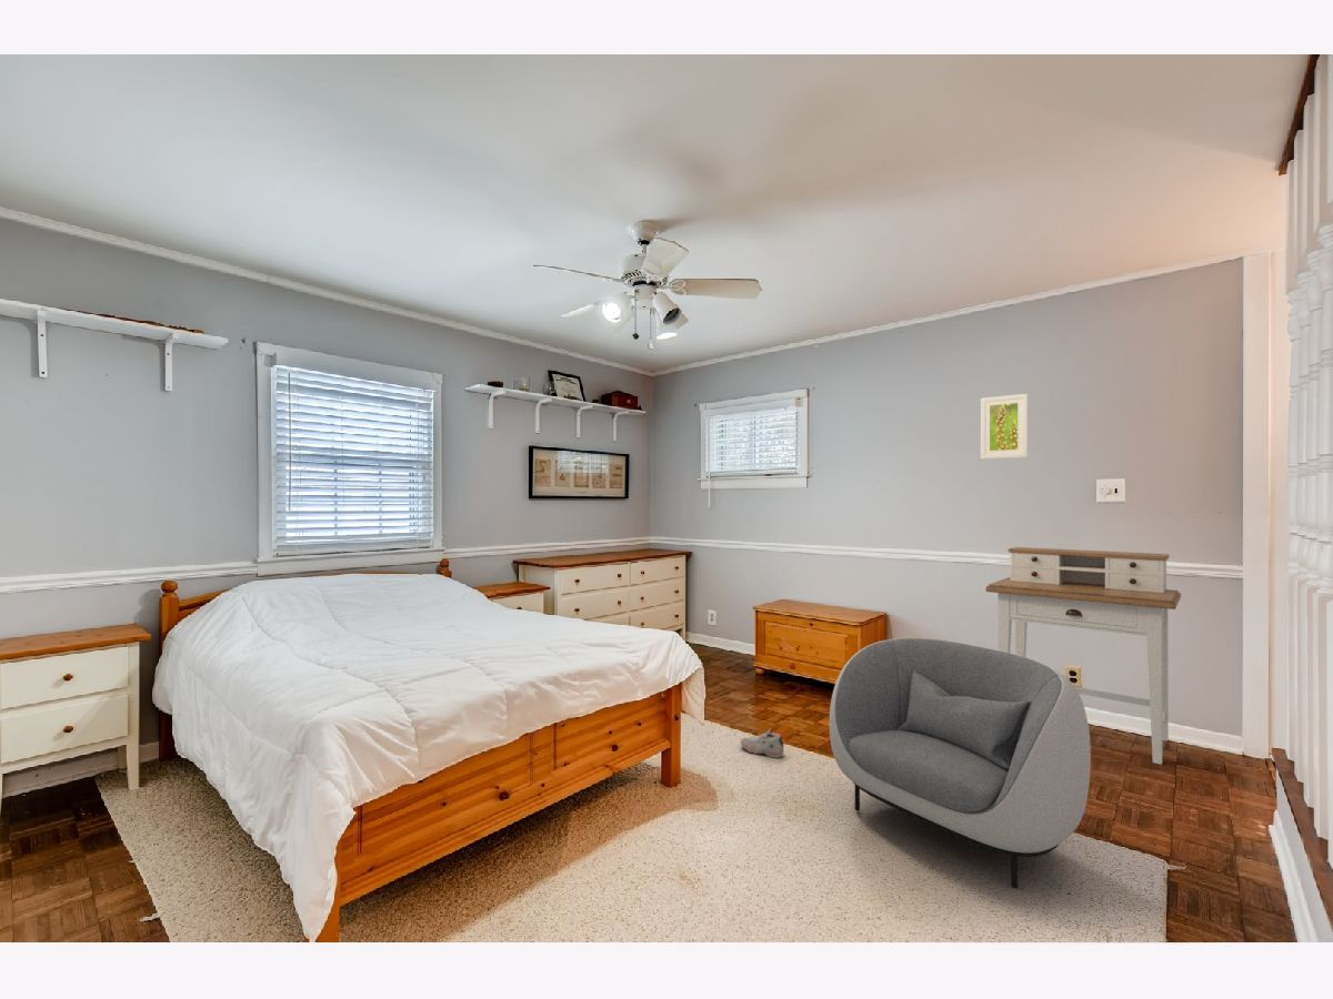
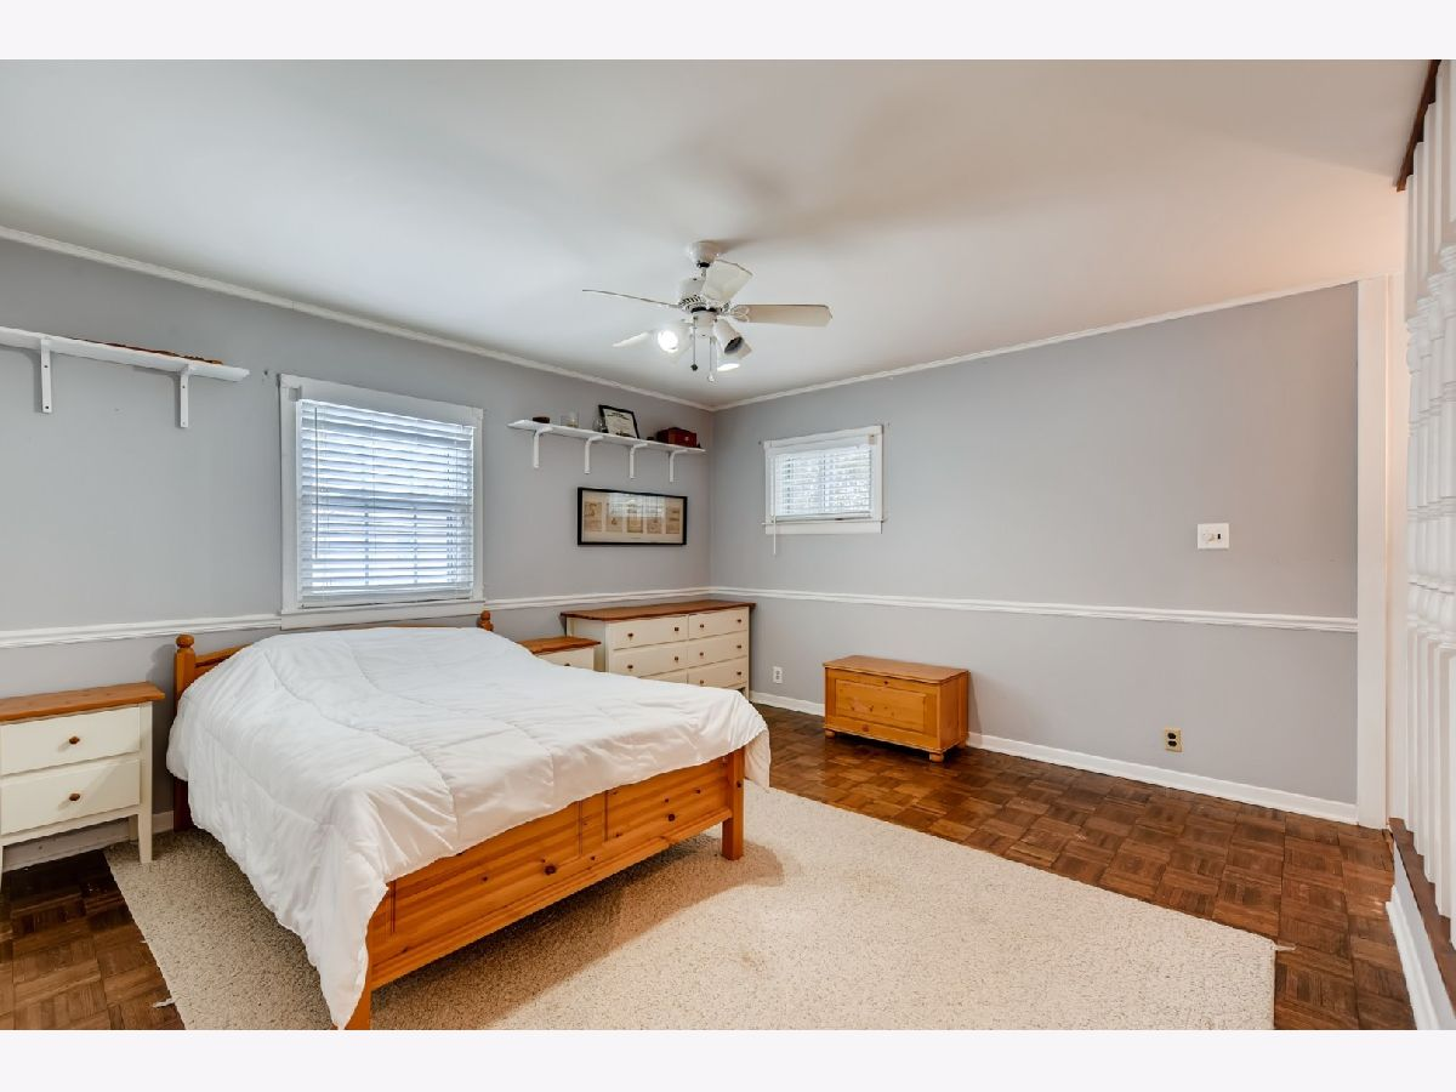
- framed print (1003, 426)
- desk (1085, 628)
- armchair (950, 743)
- shoe (761, 739)
